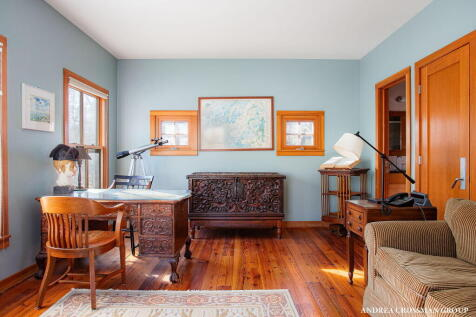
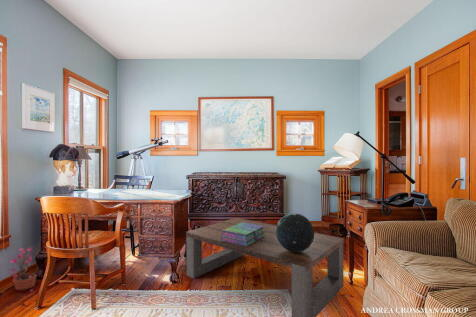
+ stack of books (243, 232)
+ coffee table (261, 257)
+ decorative globe (294, 232)
+ potted plant (26, 268)
